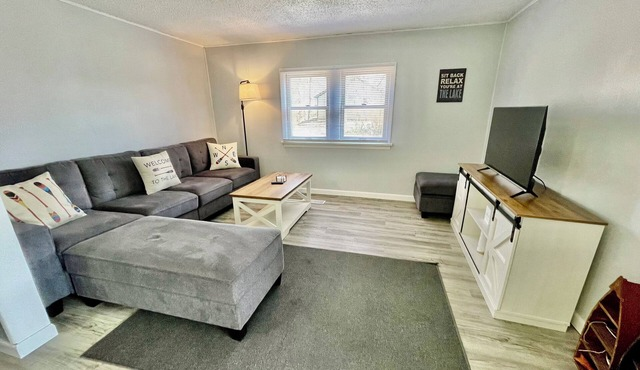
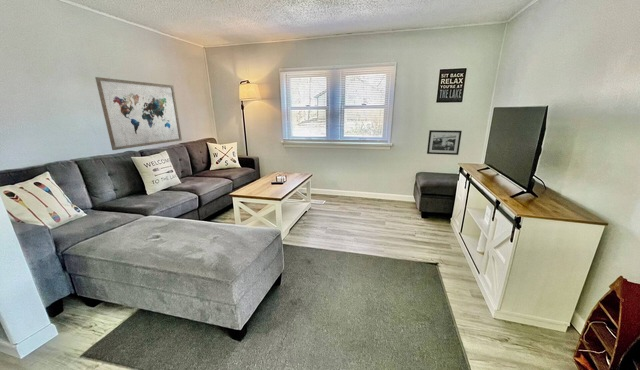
+ wall art (146, 114)
+ picture frame (443, 142)
